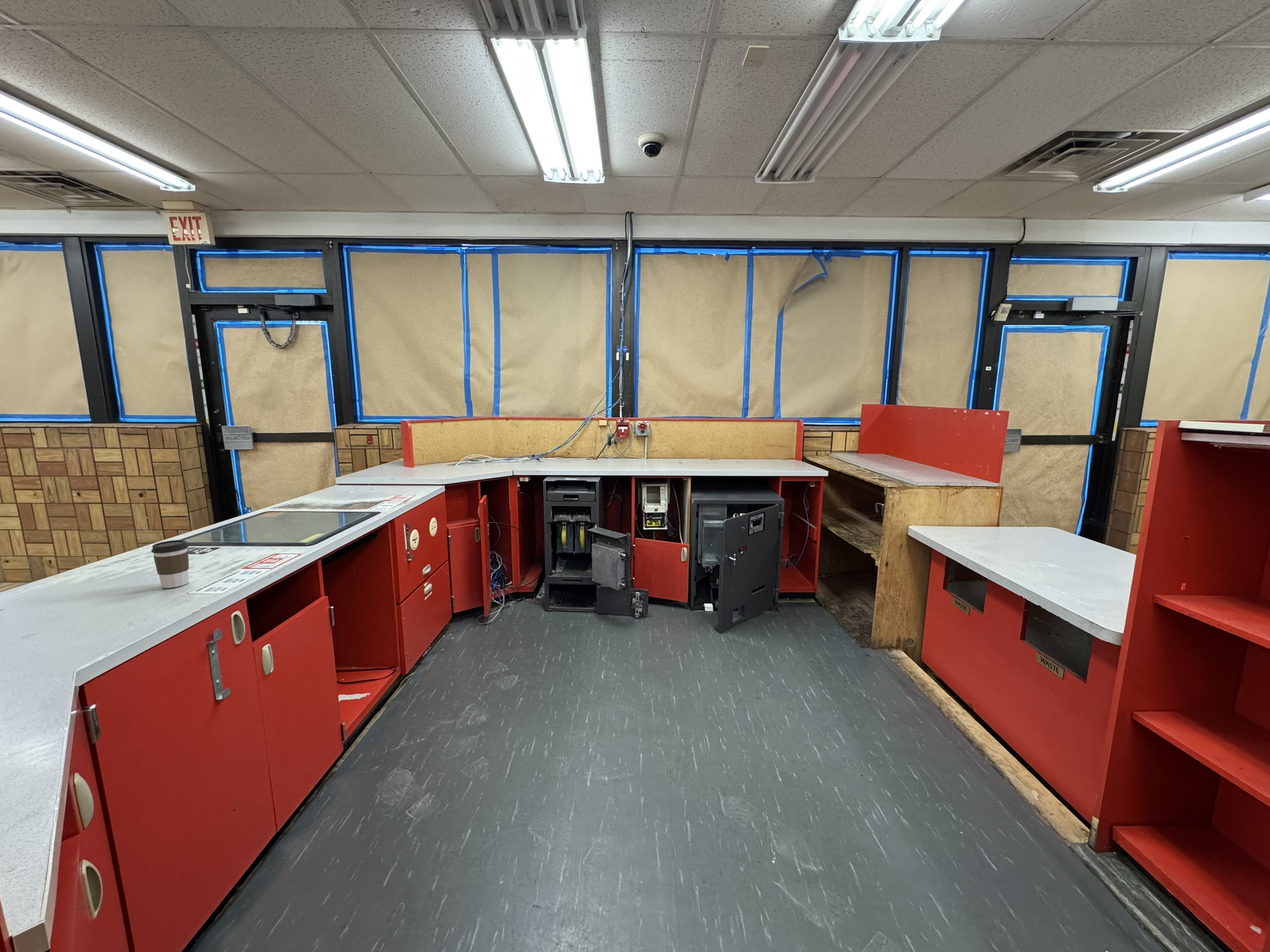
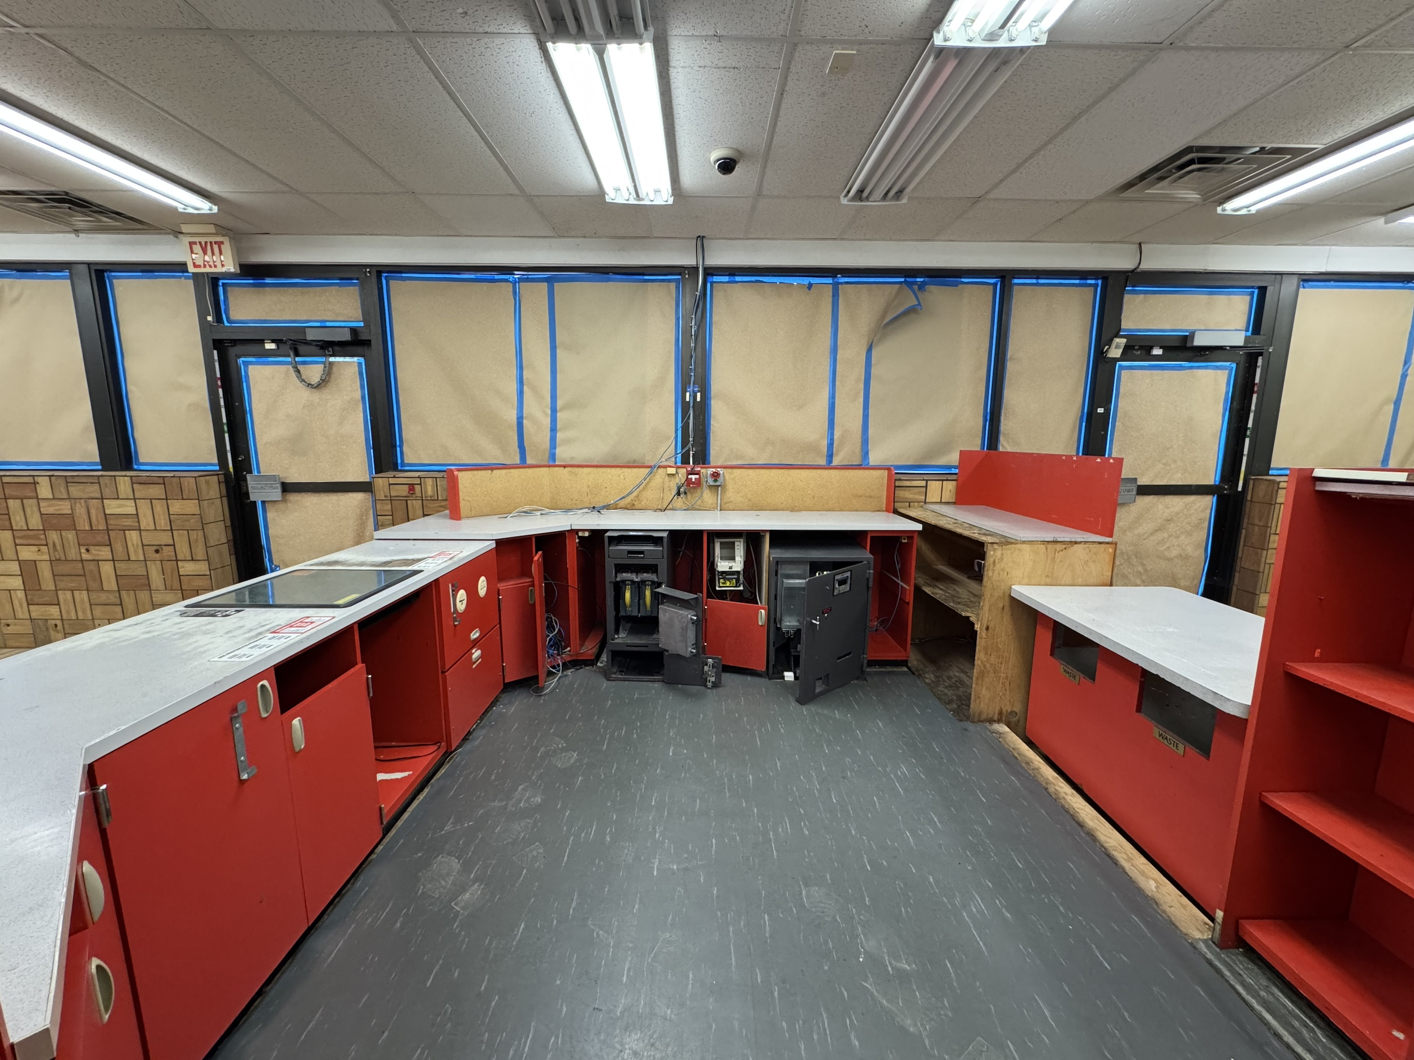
- coffee cup (172, 564)
